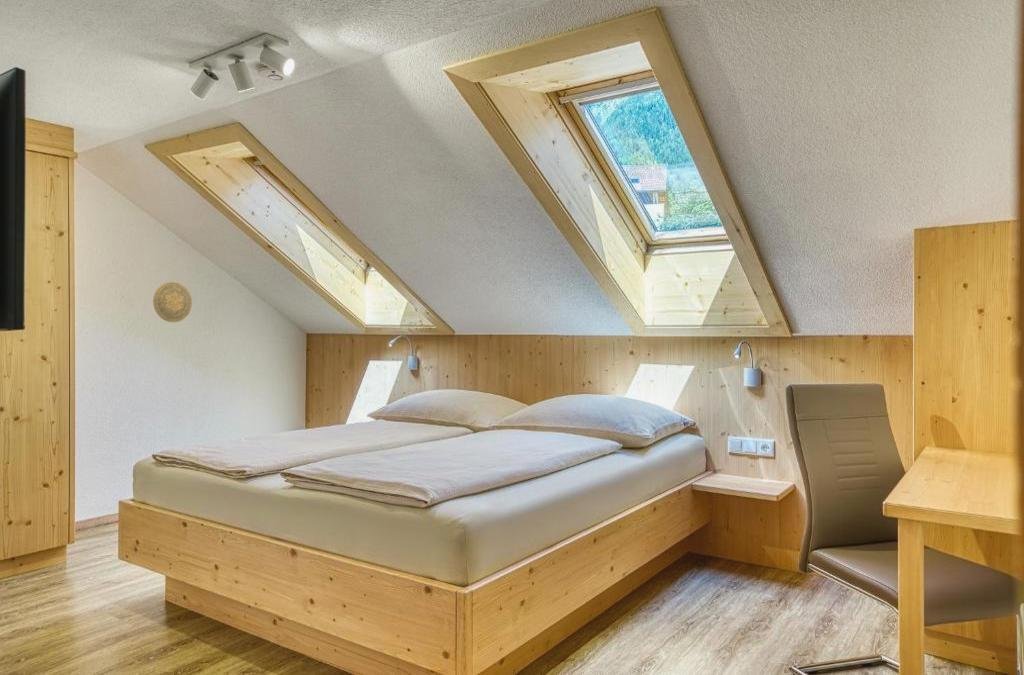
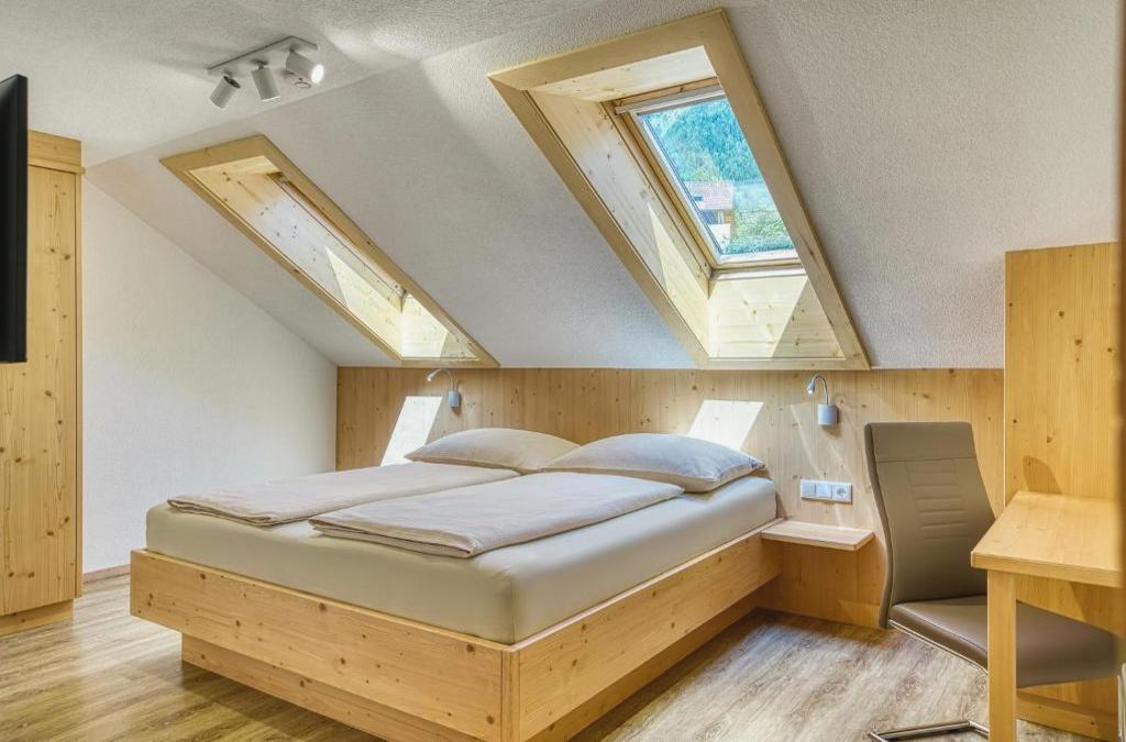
- decorative plate (174, 302)
